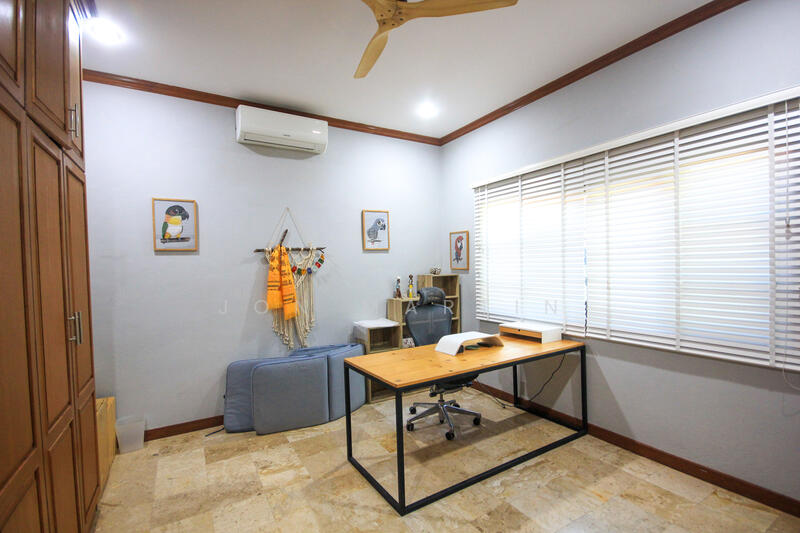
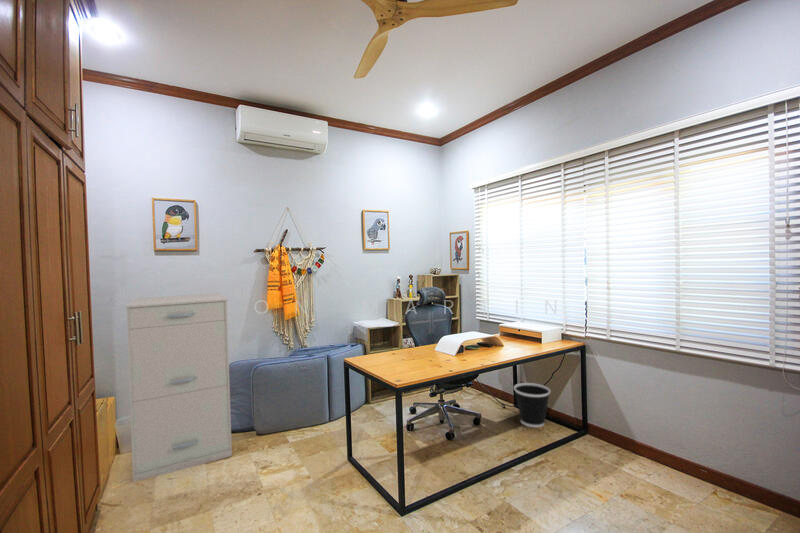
+ filing cabinet (182, 374)
+ wastebasket (532, 405)
